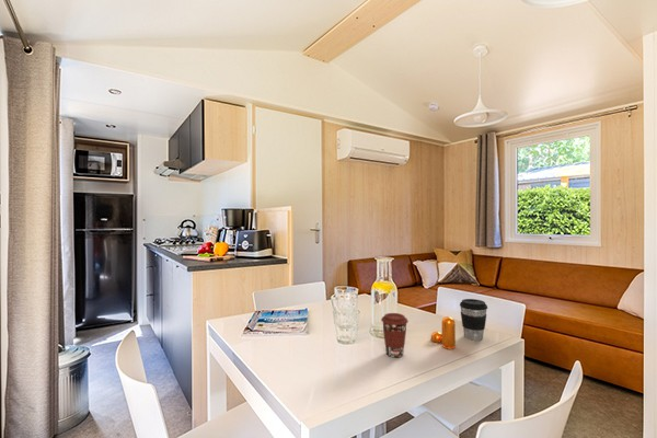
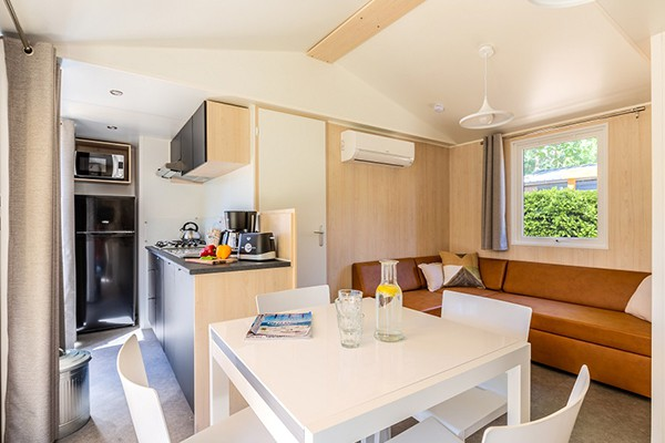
- pepper shaker (442, 328)
- coffee cup (473, 319)
- coffee cup (394, 334)
